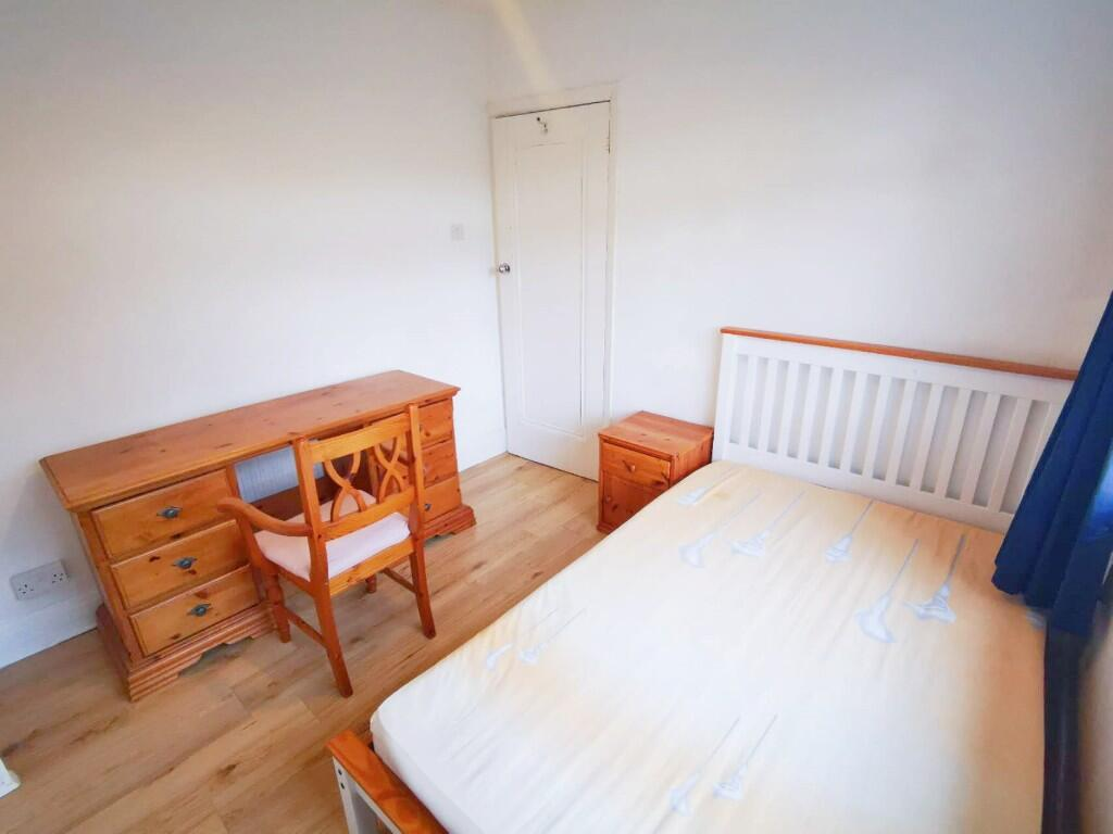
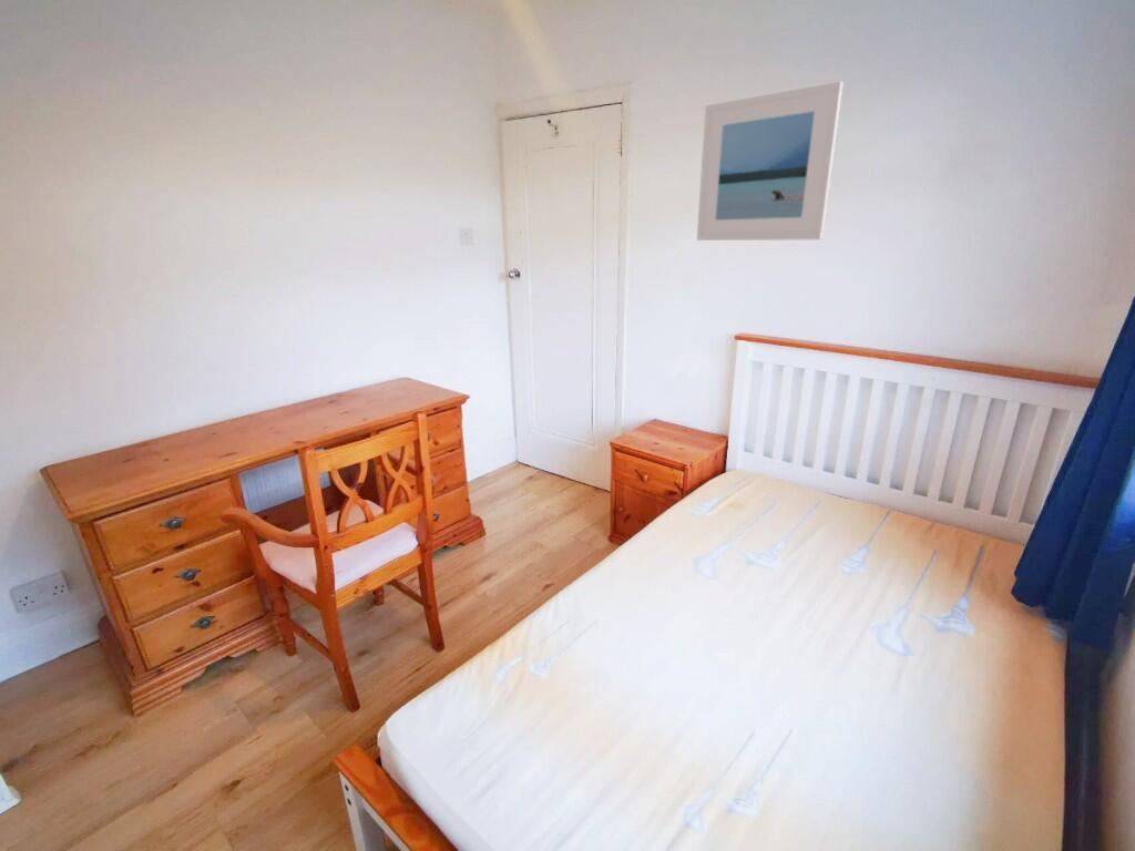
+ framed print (761, 170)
